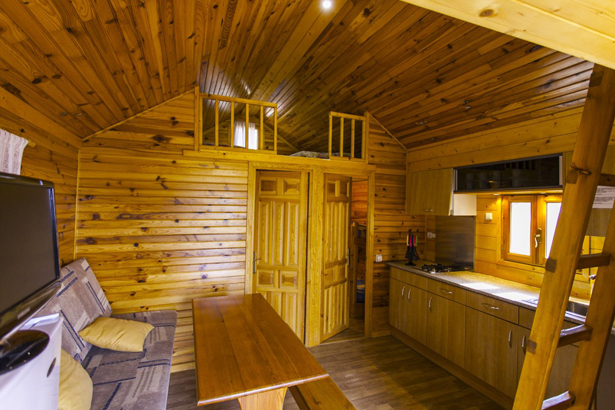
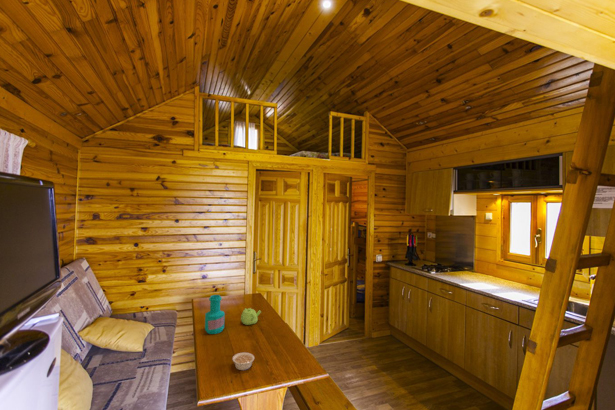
+ bottle (215, 313)
+ legume (243, 361)
+ teapot (251, 315)
